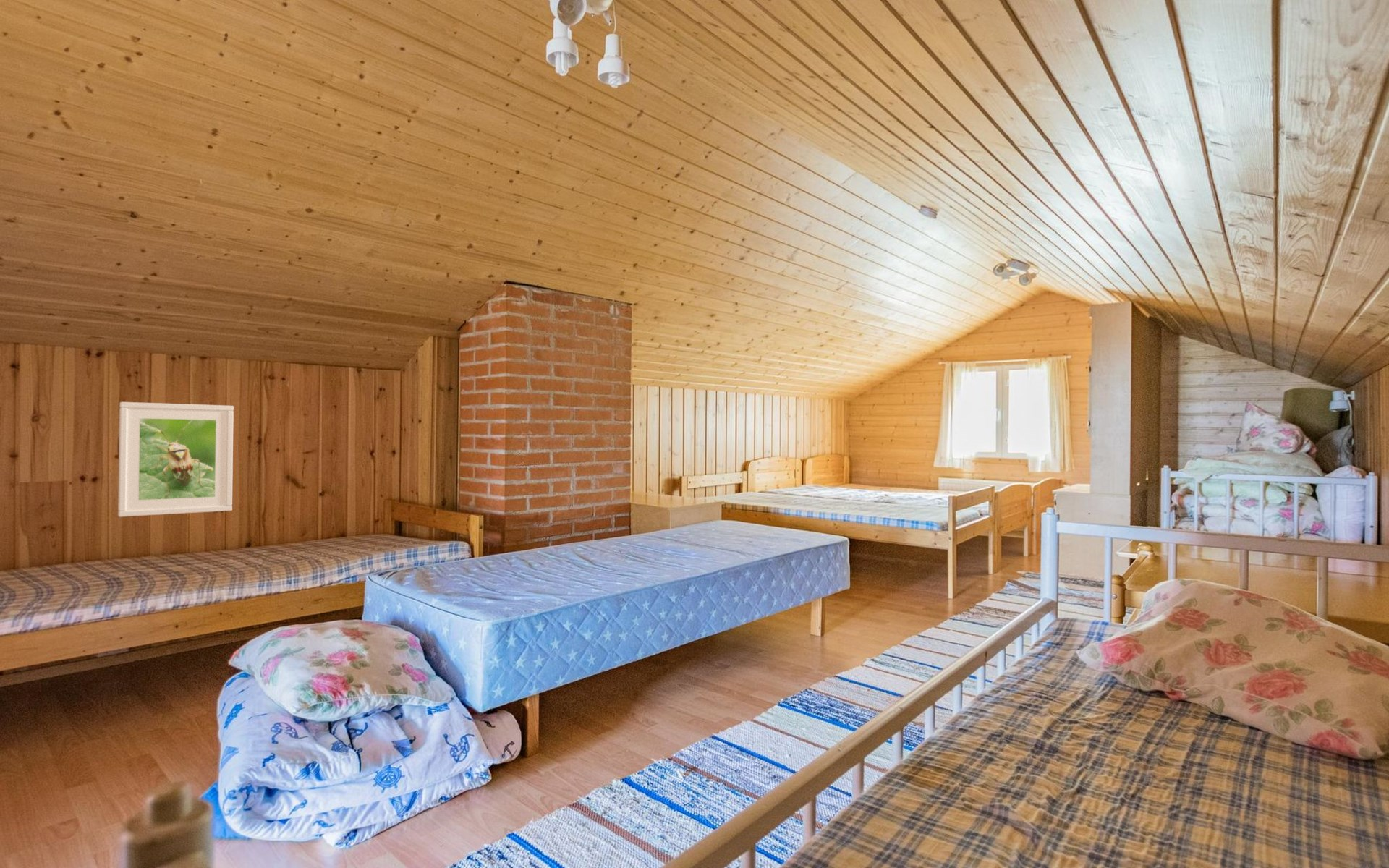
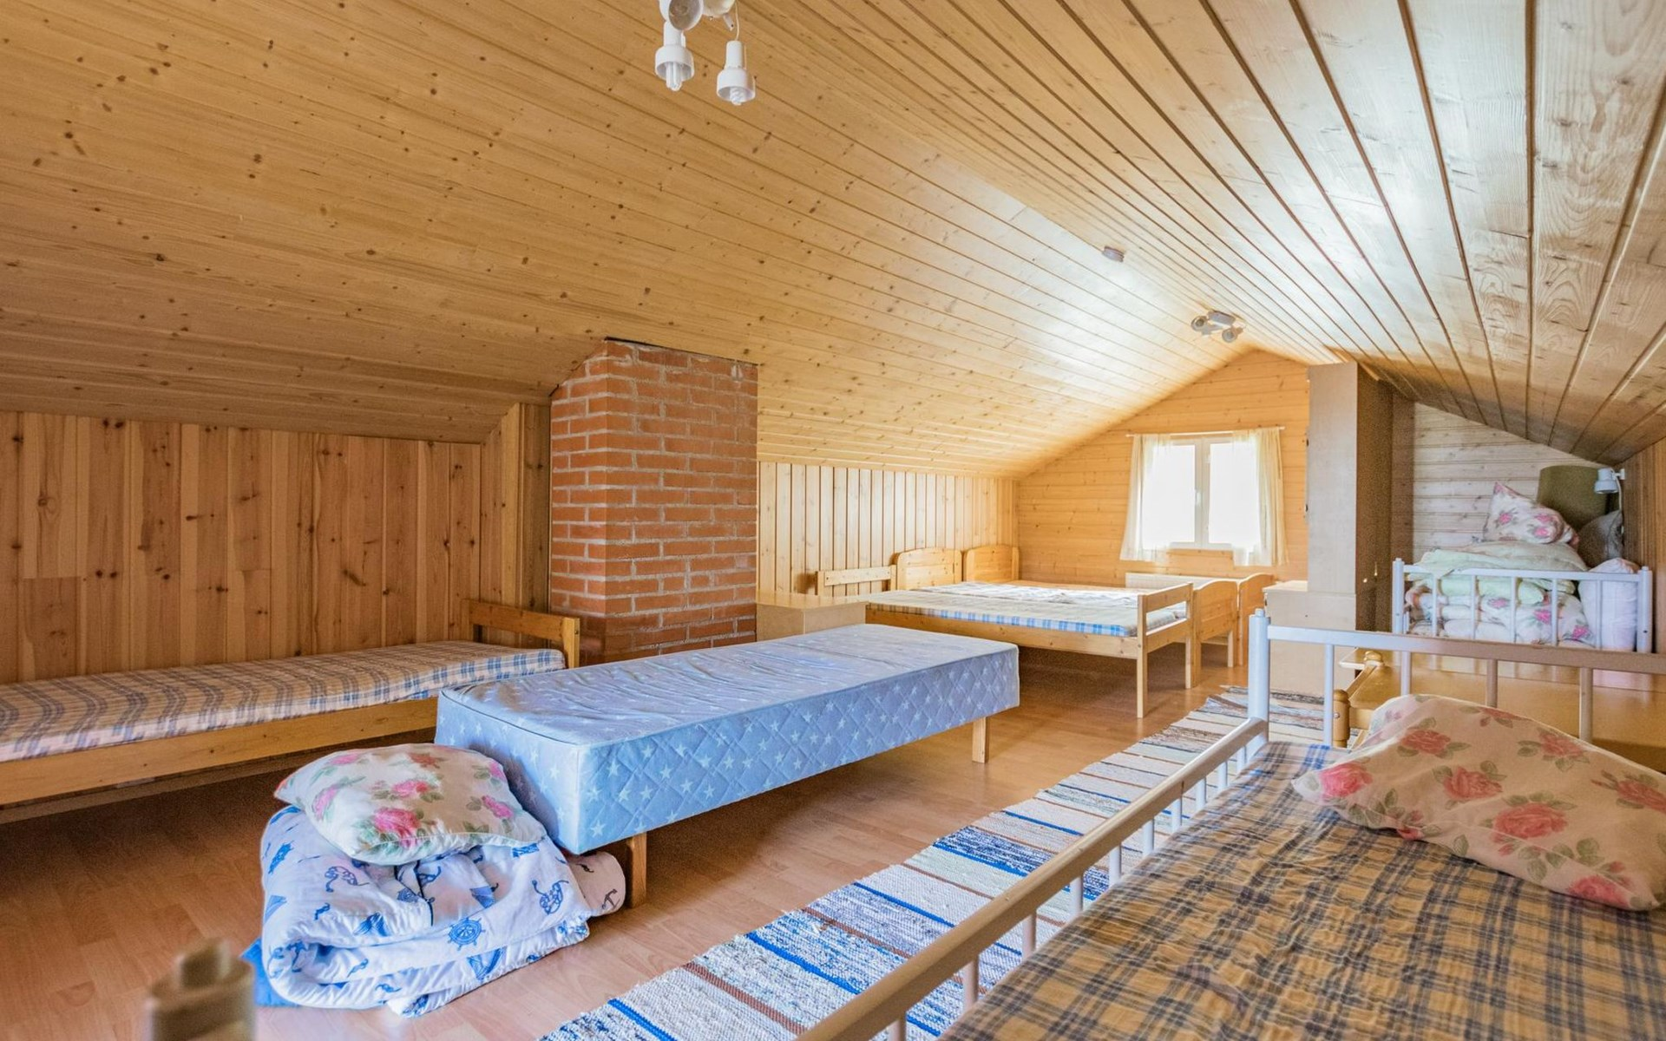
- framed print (178, 459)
